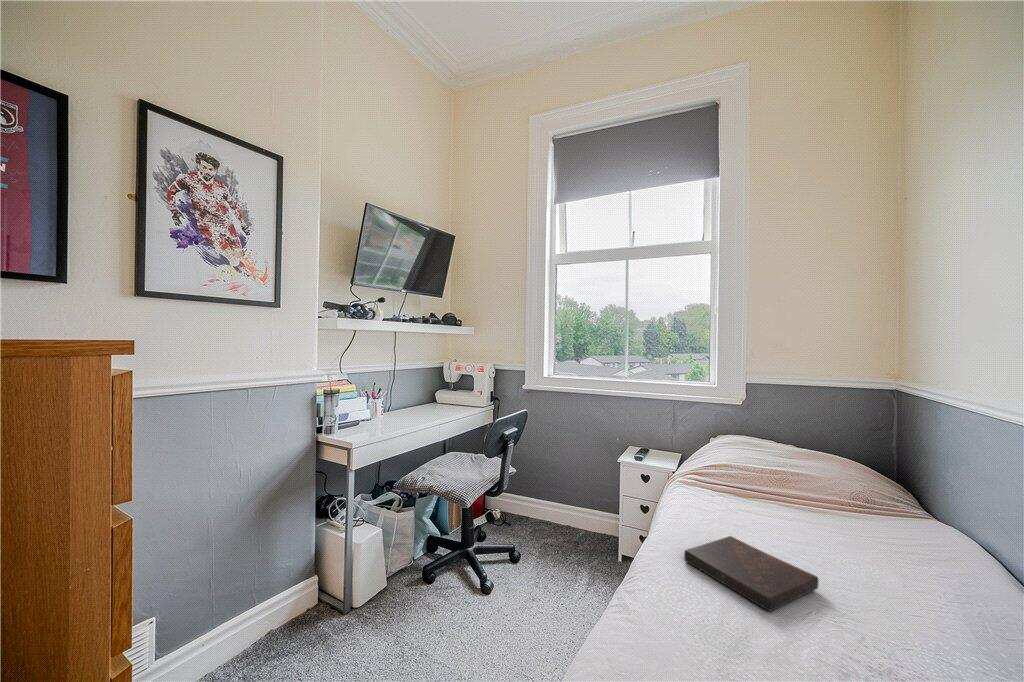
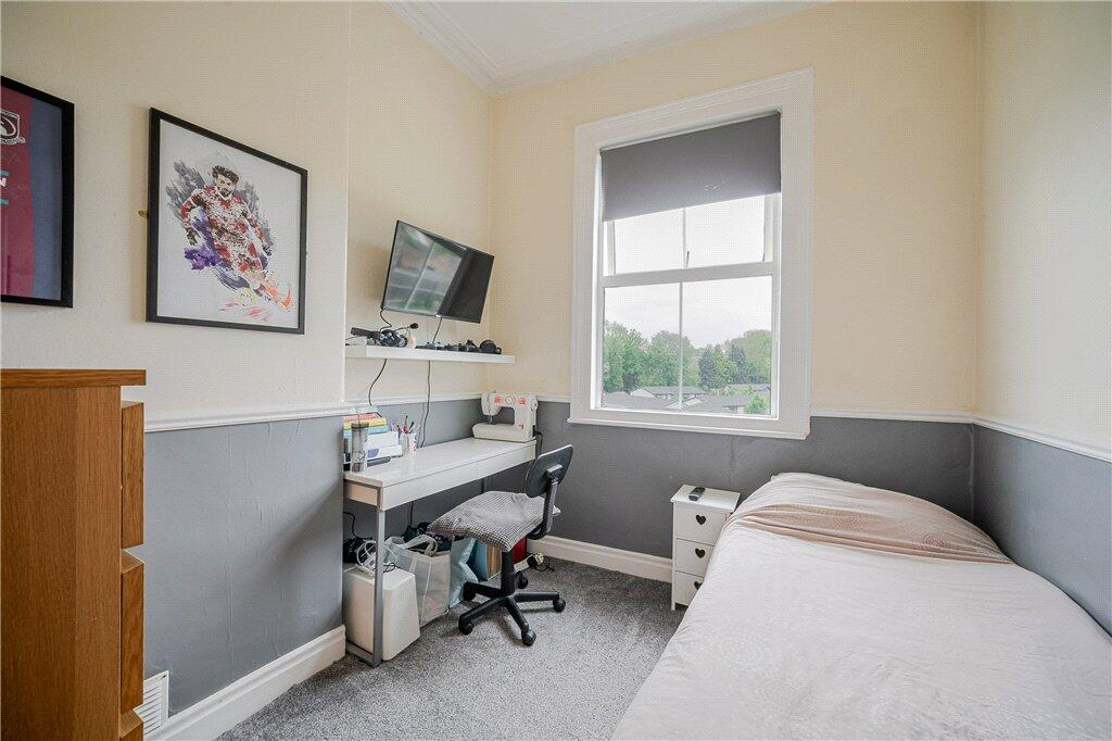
- book (747, 568)
